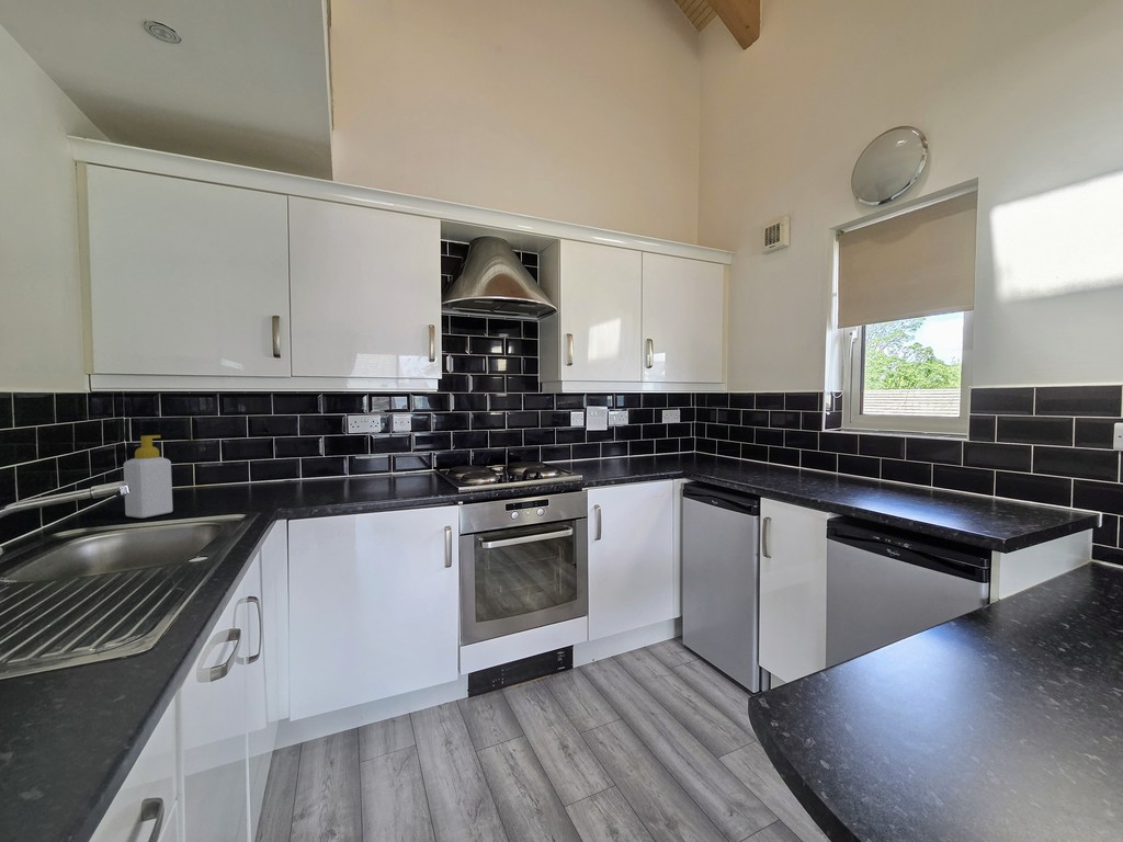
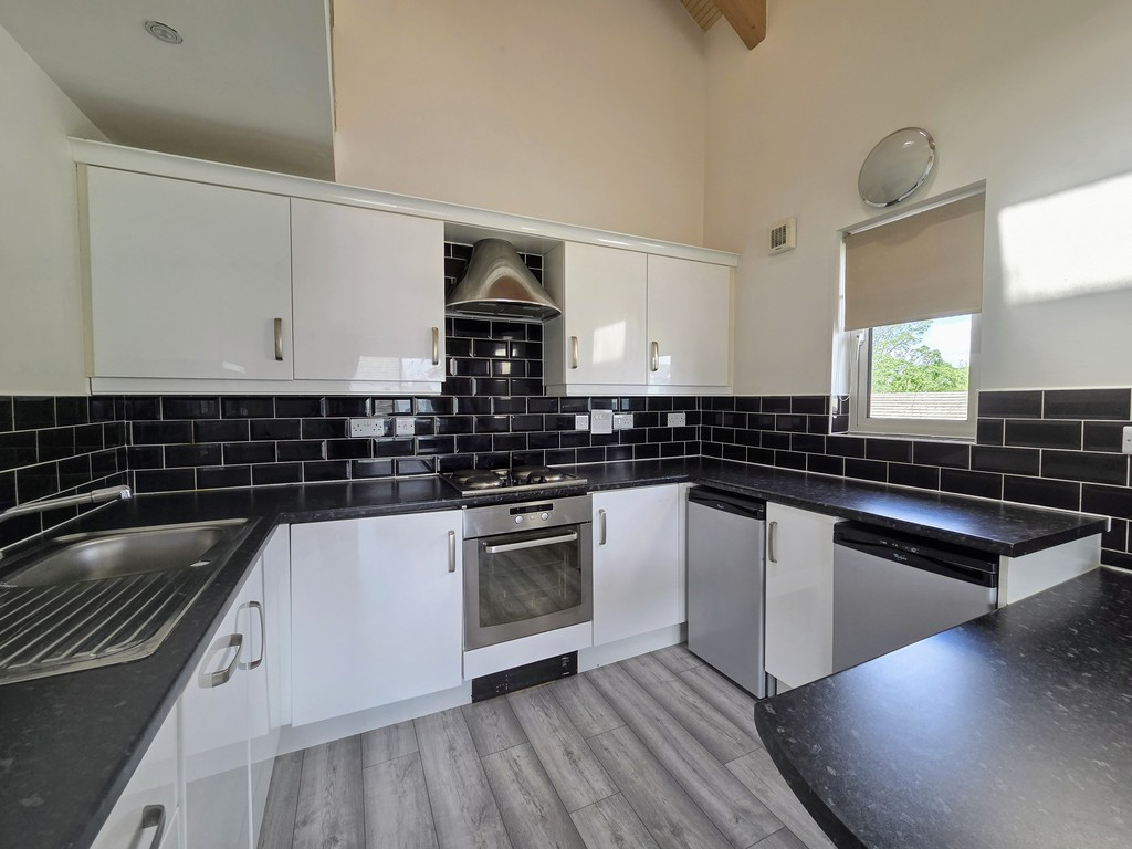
- soap bottle (148, 475)
